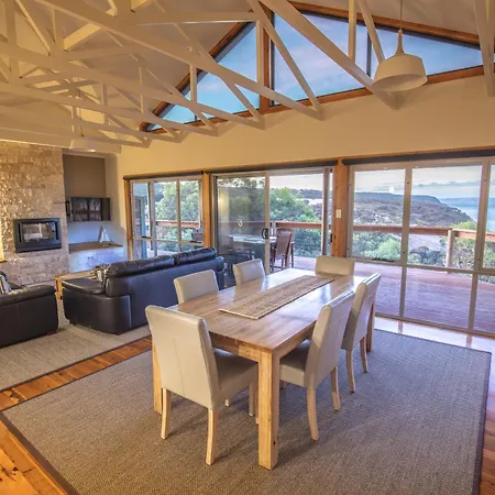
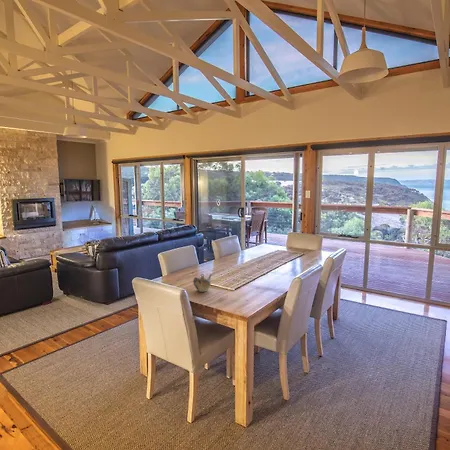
+ teapot (203, 281)
